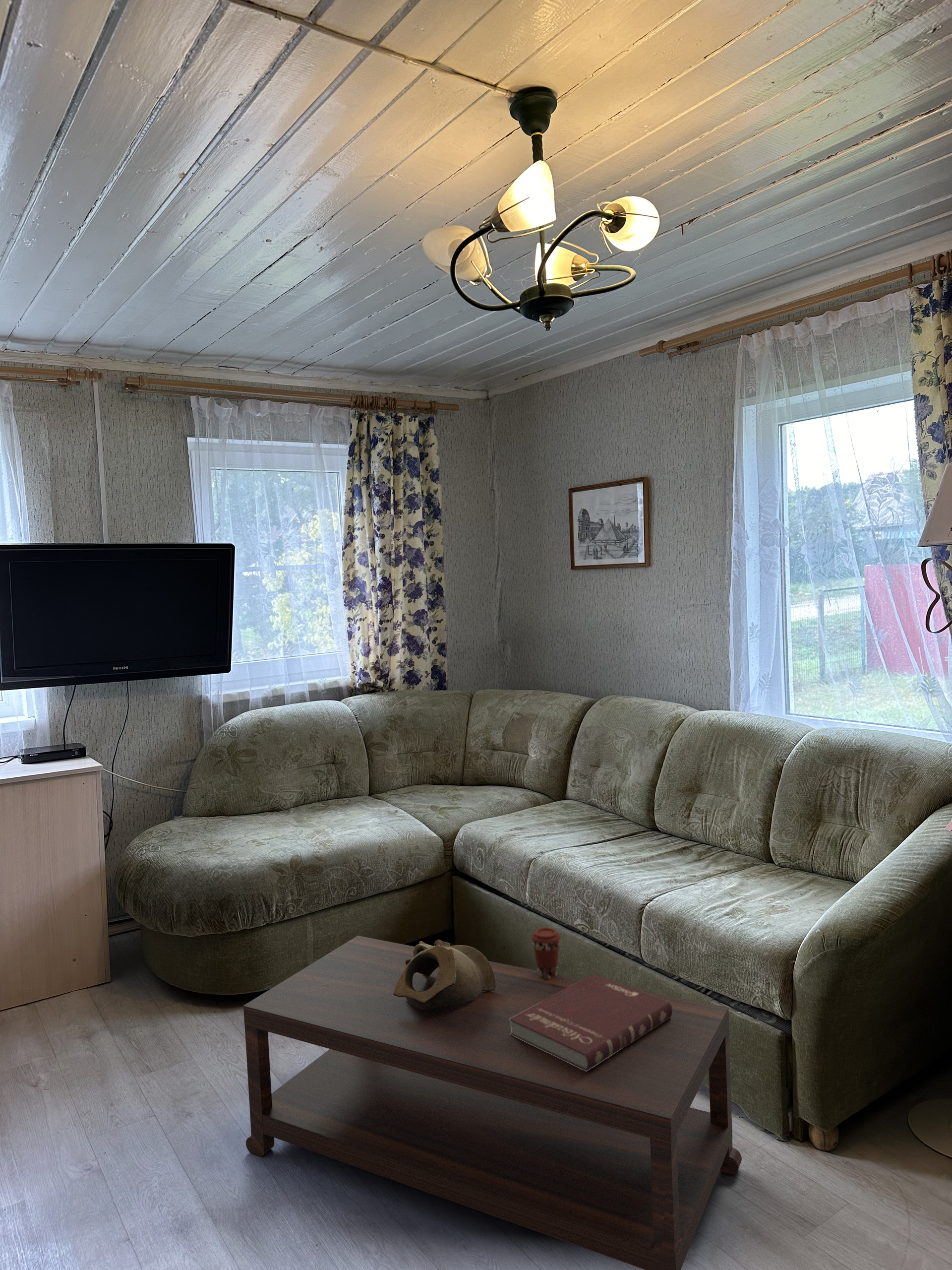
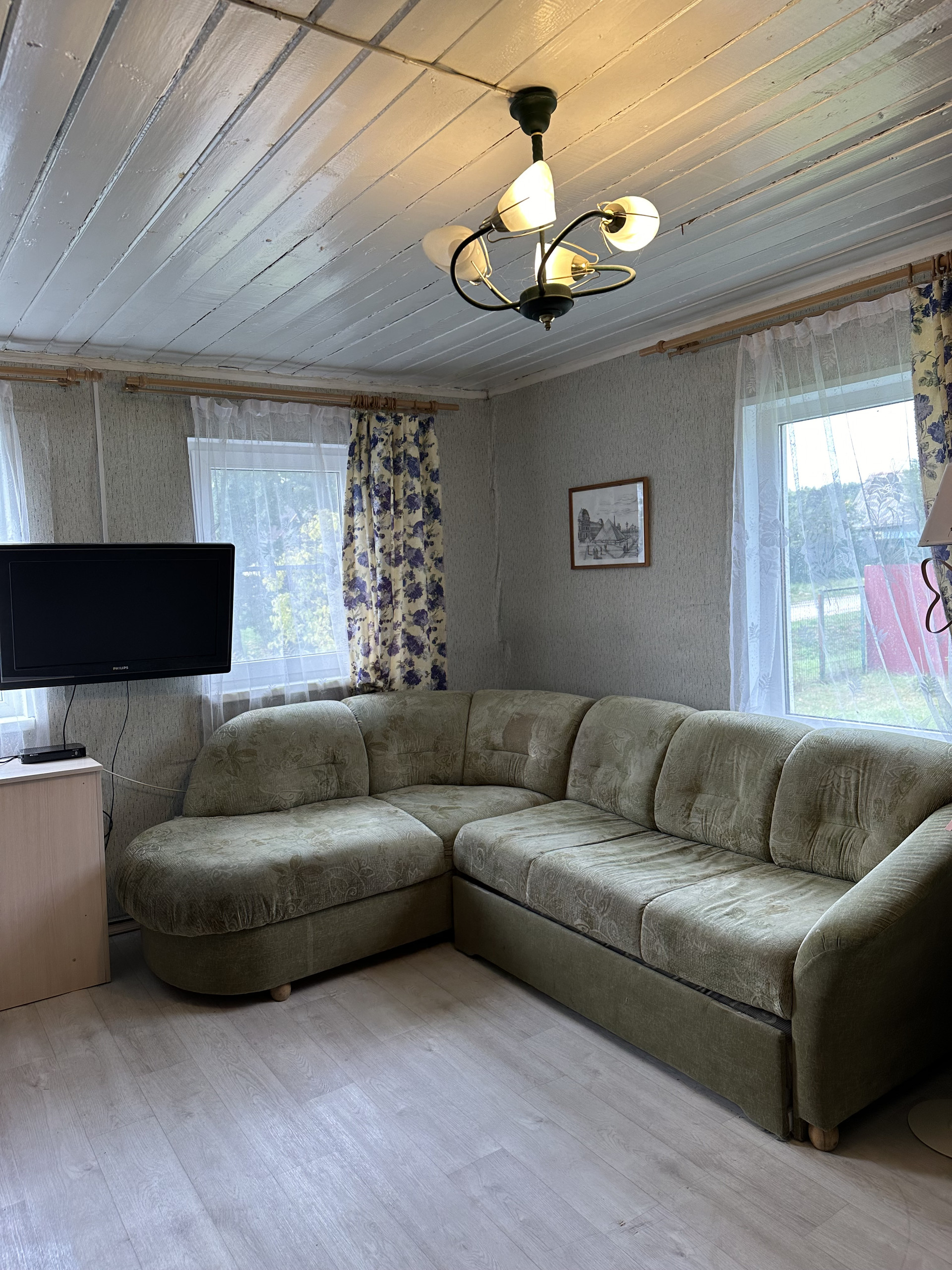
- book (592, 1018)
- coffee cup (546, 952)
- decorative bowl (439, 965)
- coffee table (482, 1083)
